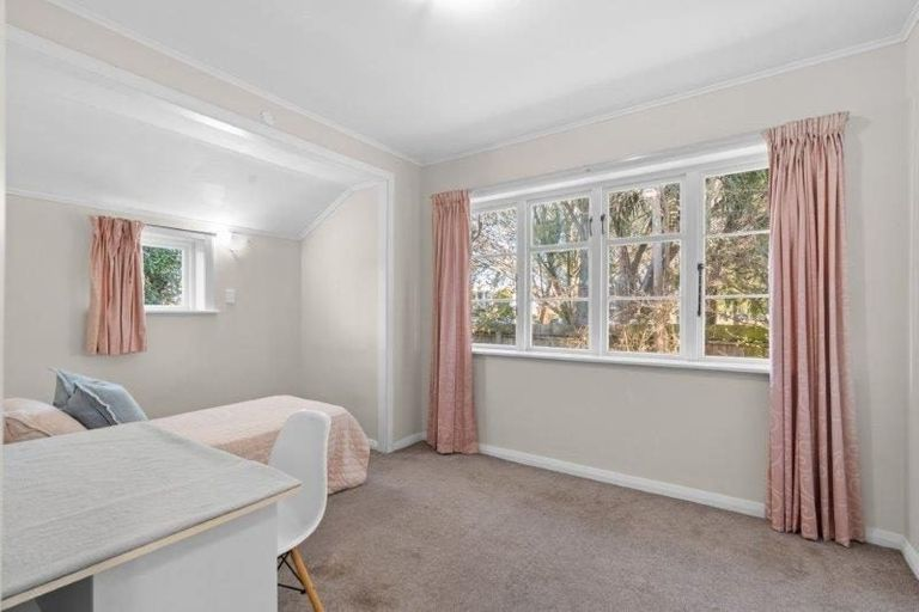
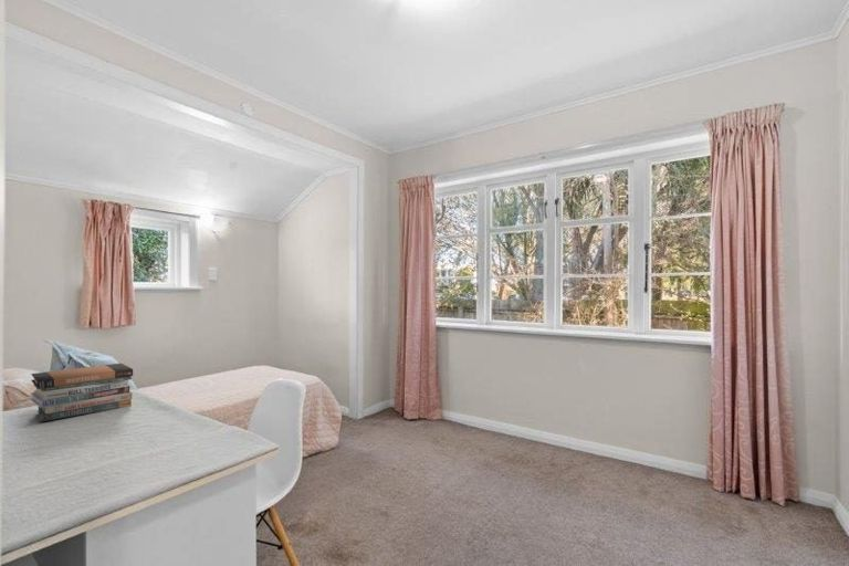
+ book stack (83, 390)
